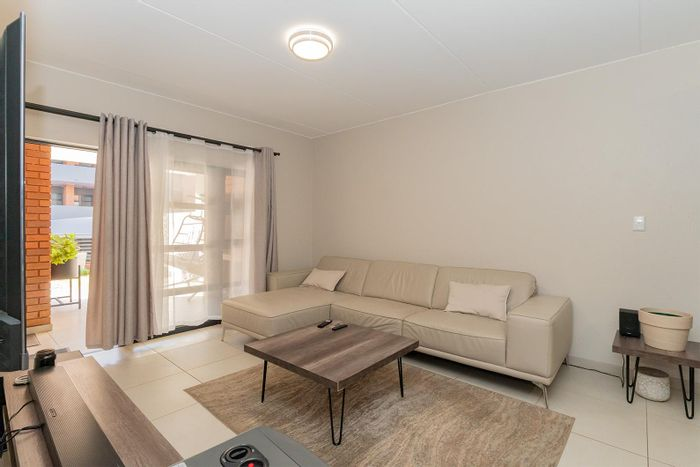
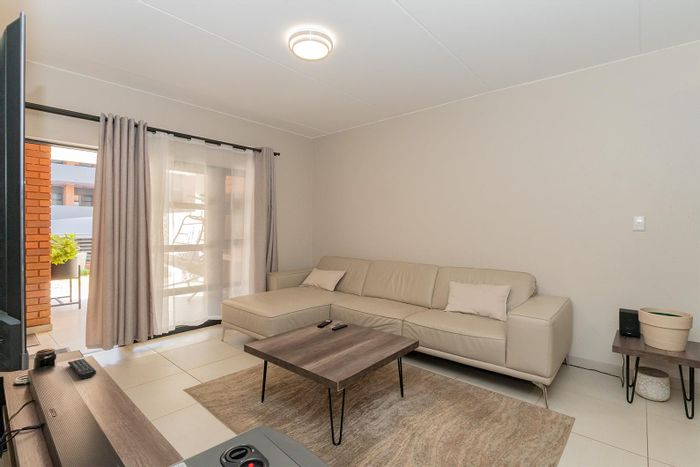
+ remote control (81, 368)
